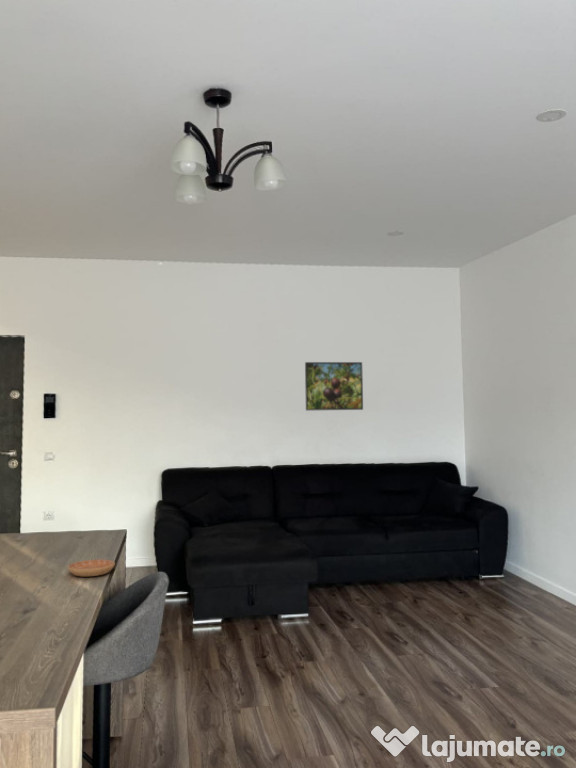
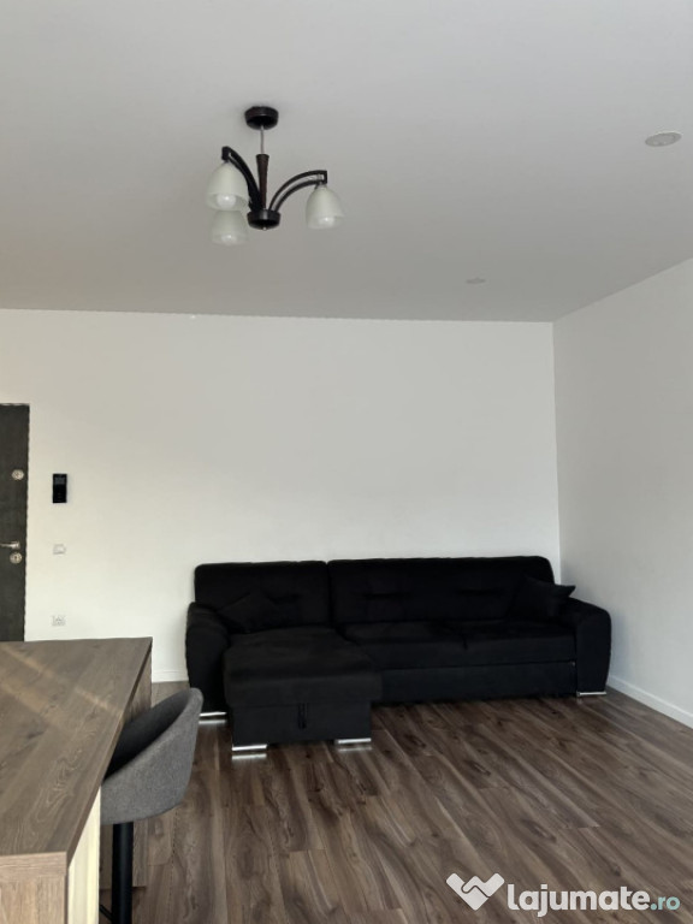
- saucer (91, 568)
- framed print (334, 386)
